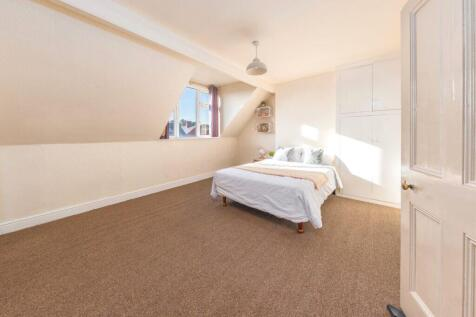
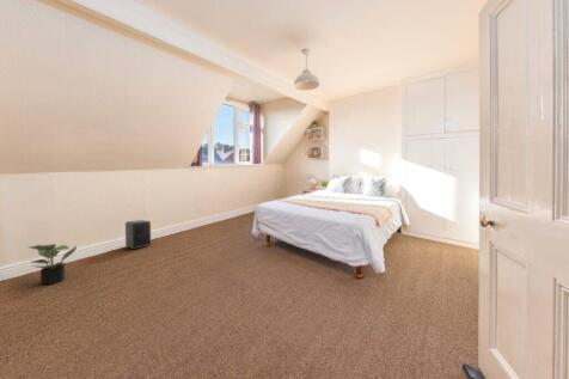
+ potted plant (47, 261)
+ speaker (137, 233)
